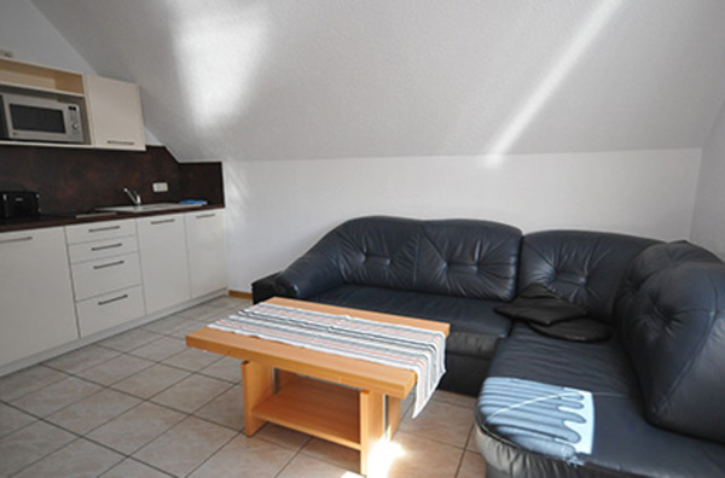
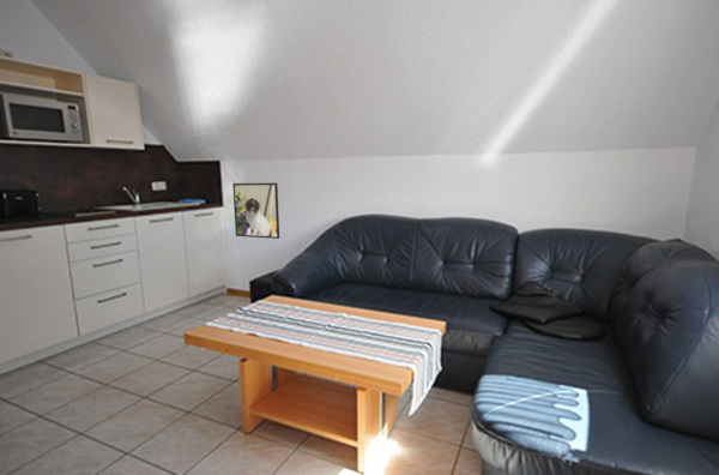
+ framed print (255, 210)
